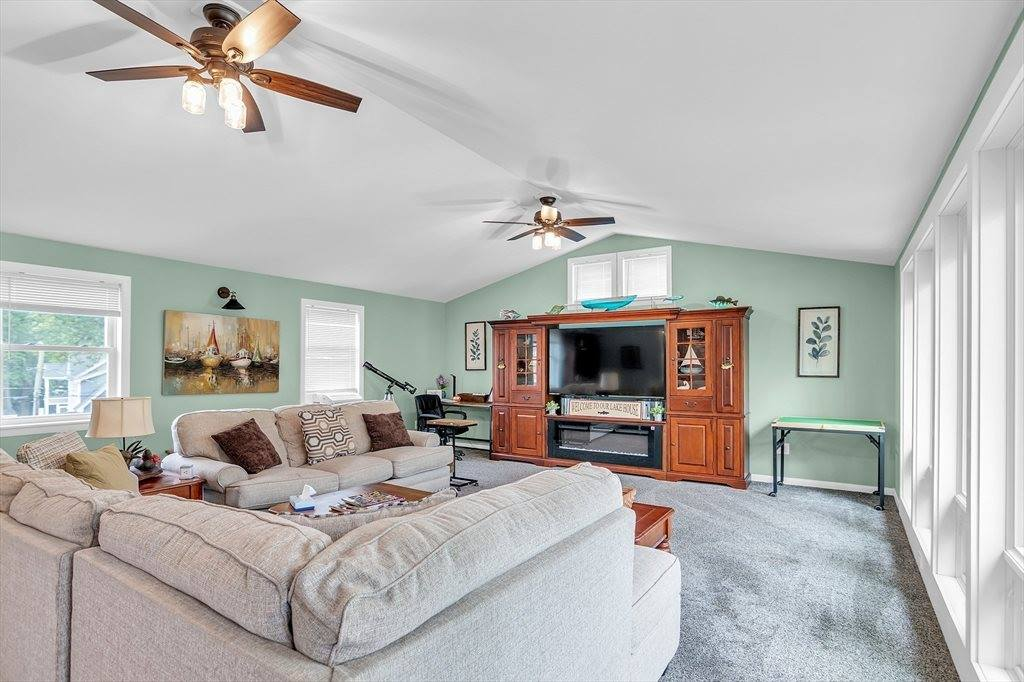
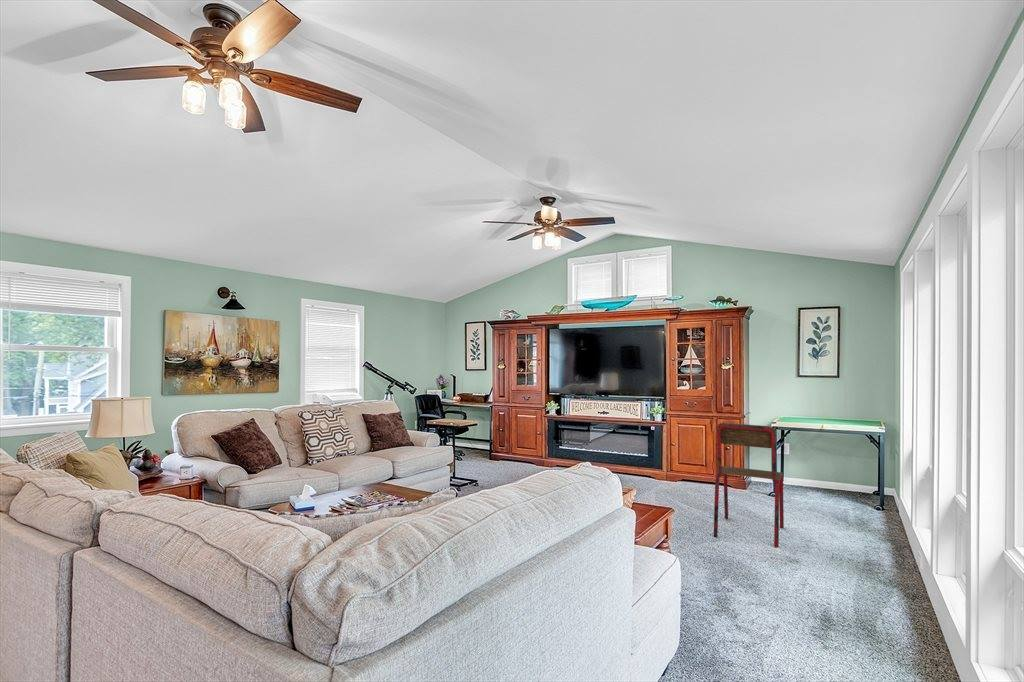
+ chair (749, 476)
